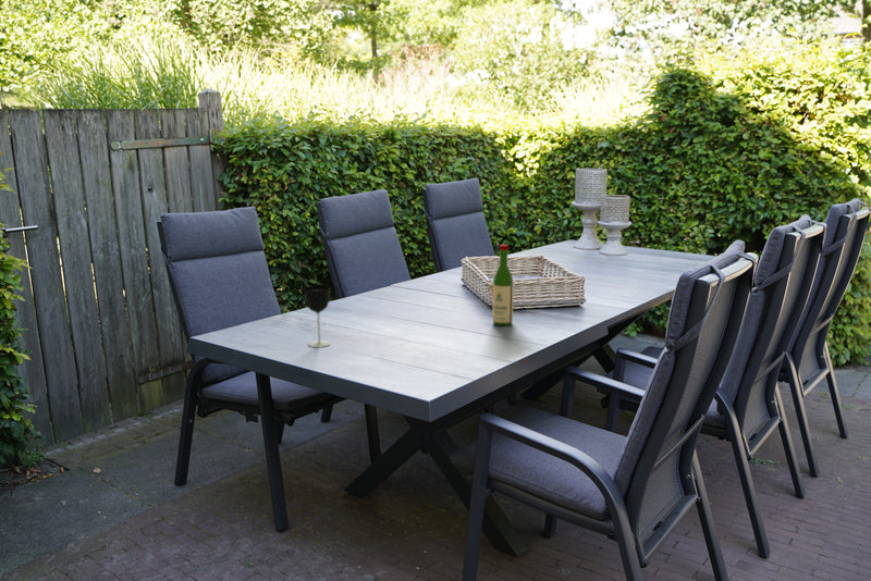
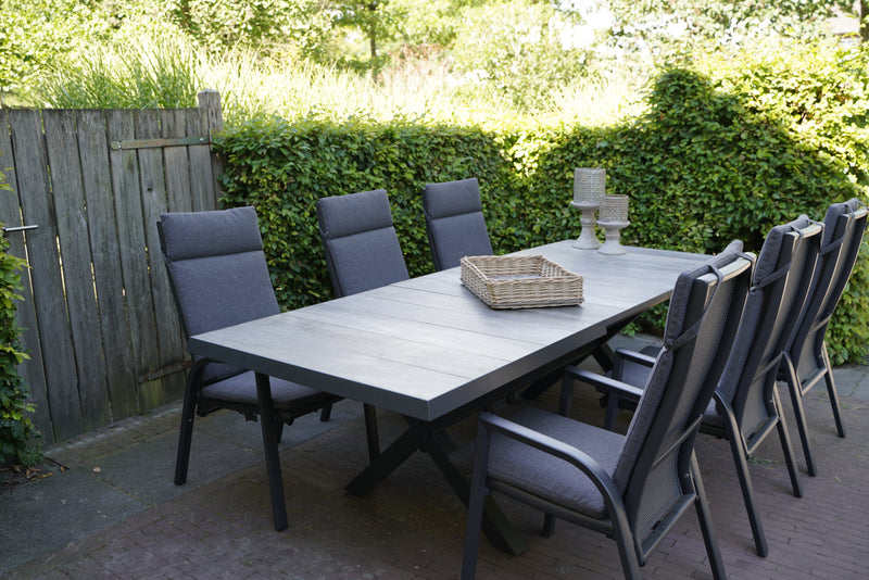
- wine bottle (503, 284)
- wine glass (318, 316)
